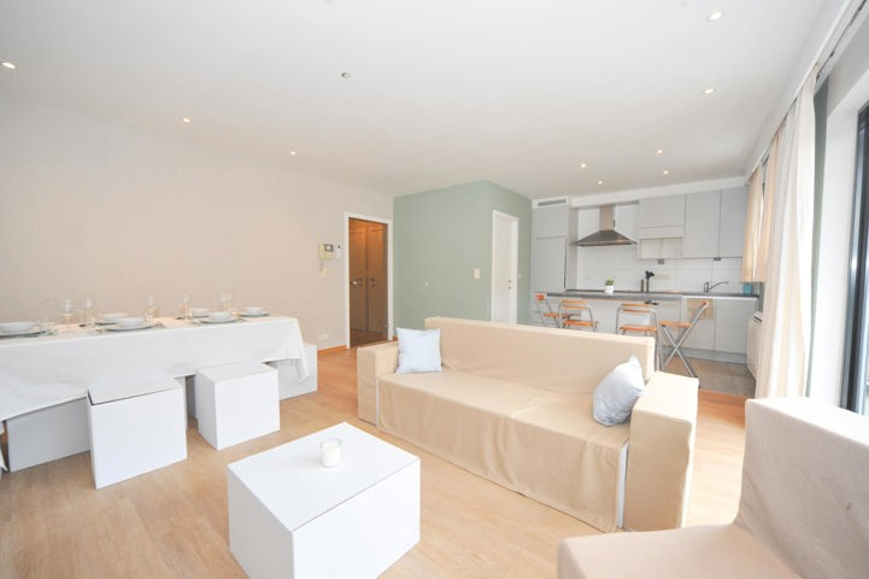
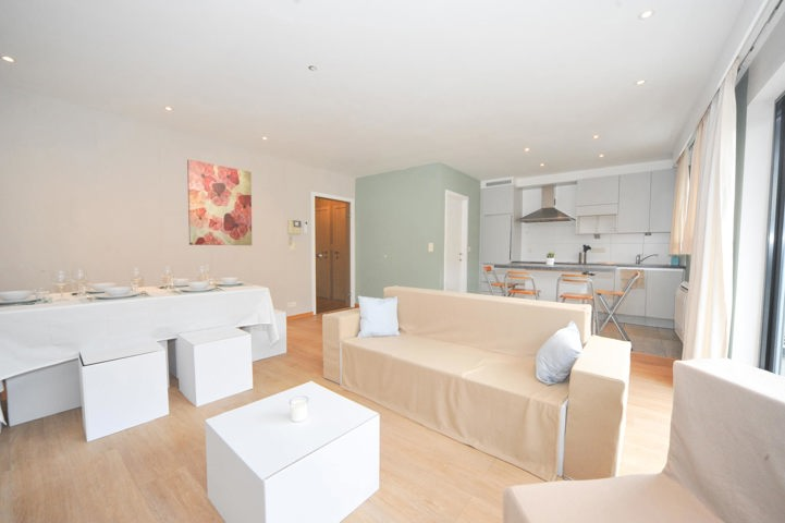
+ wall art (222, 206)
